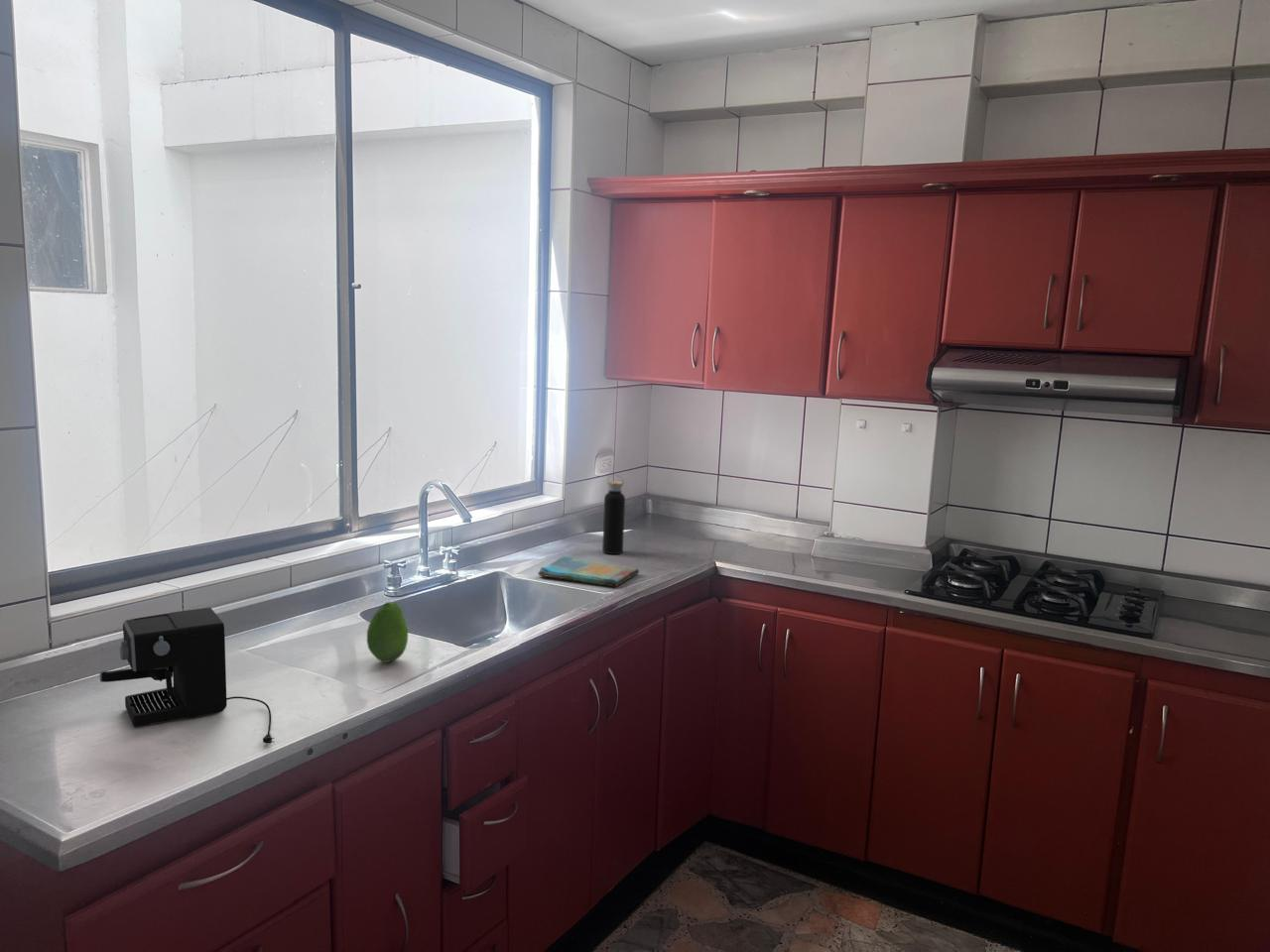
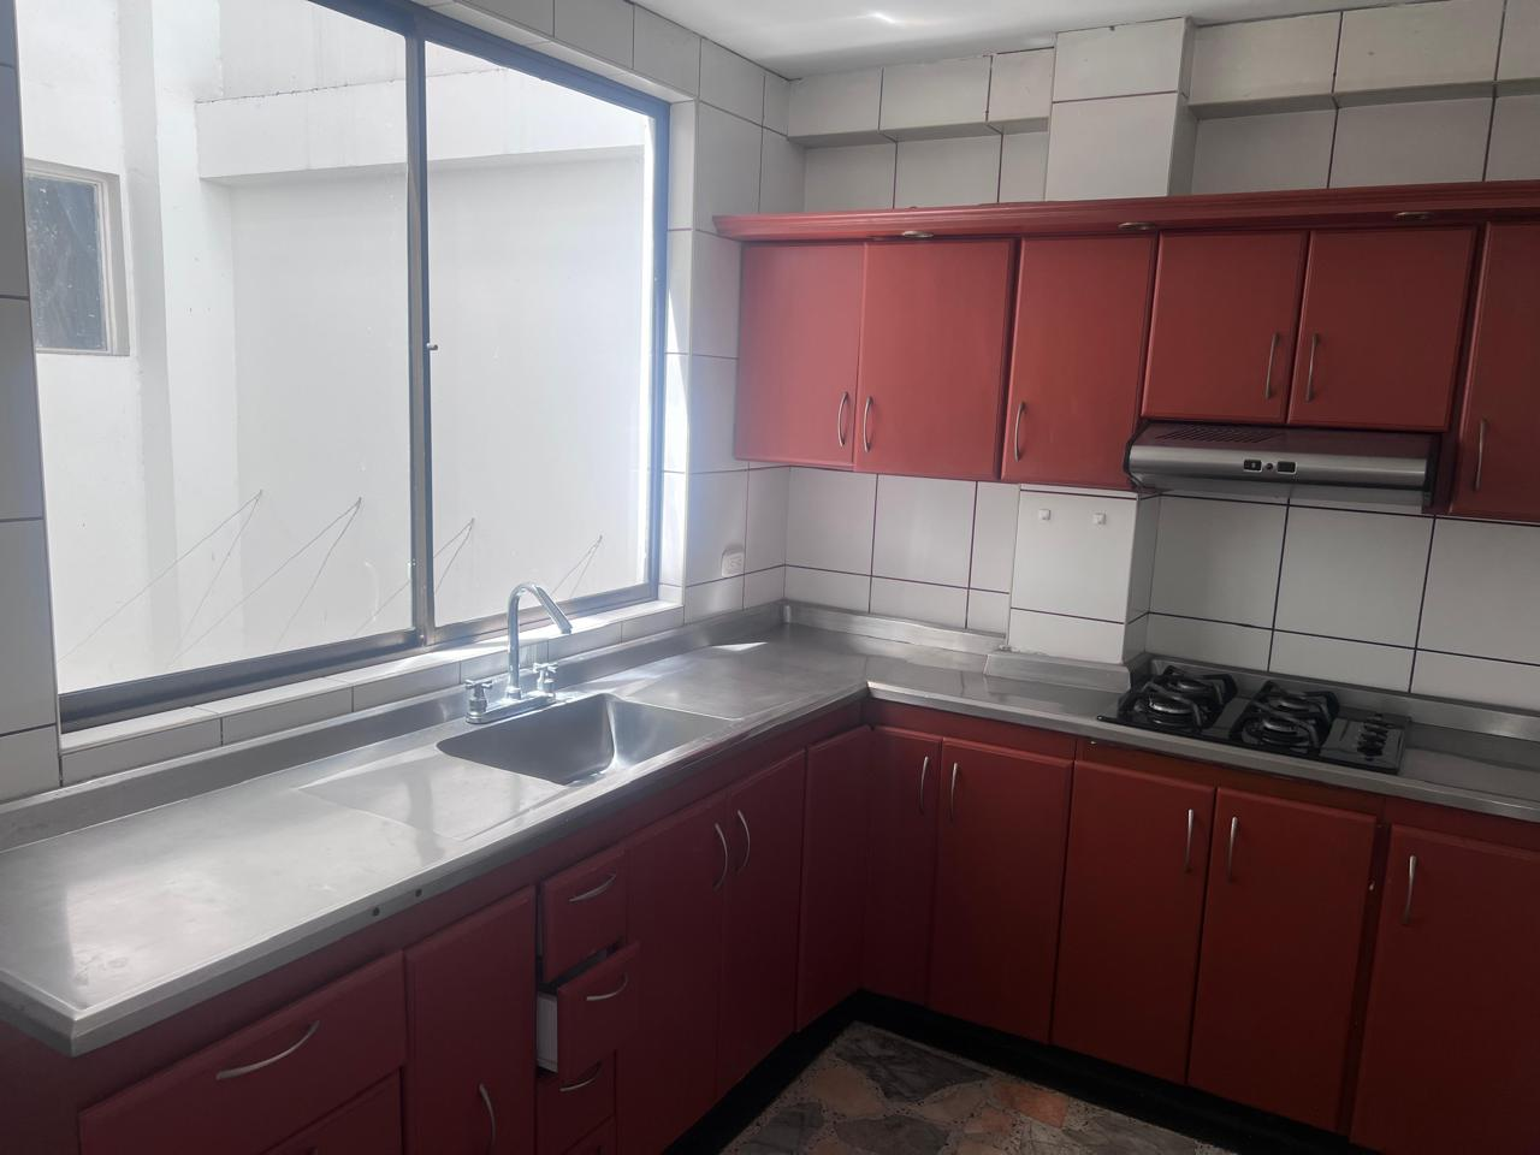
- coffee maker (190, 679)
- water bottle (614, 513)
- fruit (387, 631)
- dish towel (588, 570)
